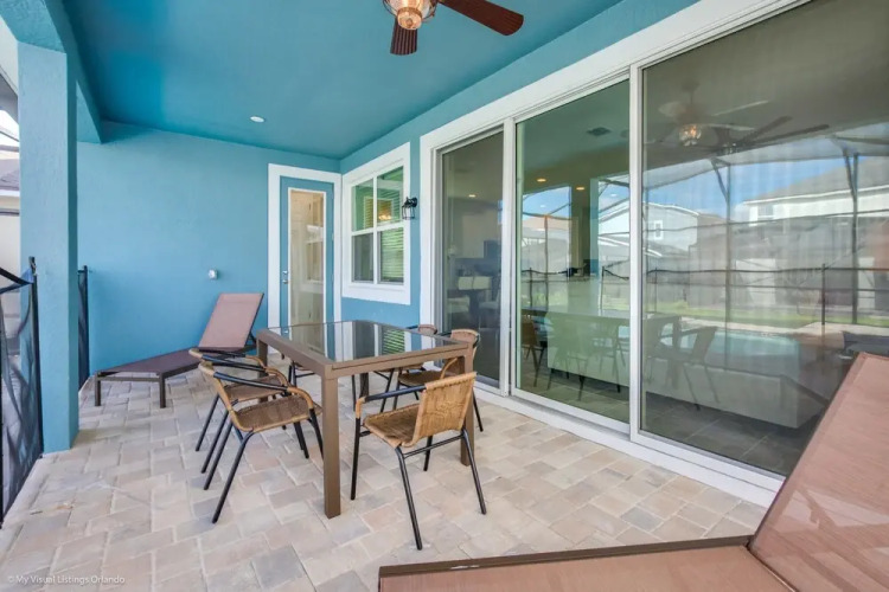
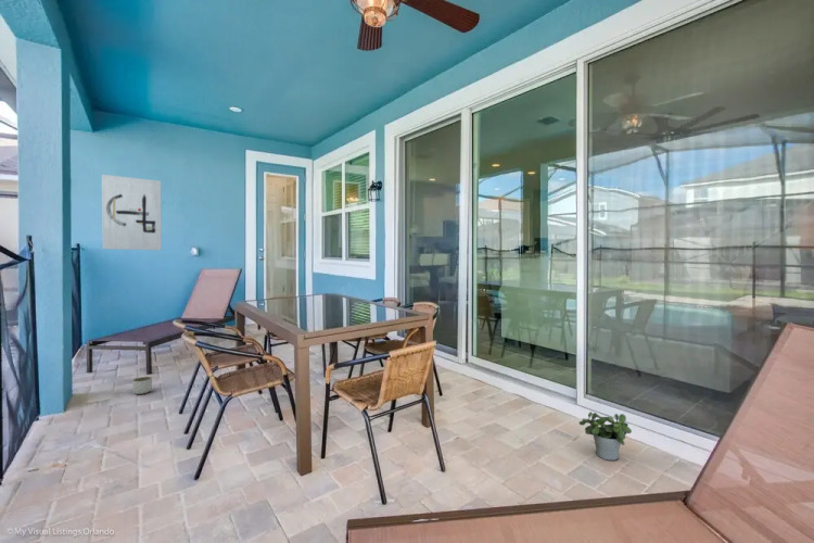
+ potted plant (606, 435)
+ planter (142, 386)
+ wall art (132, 213)
